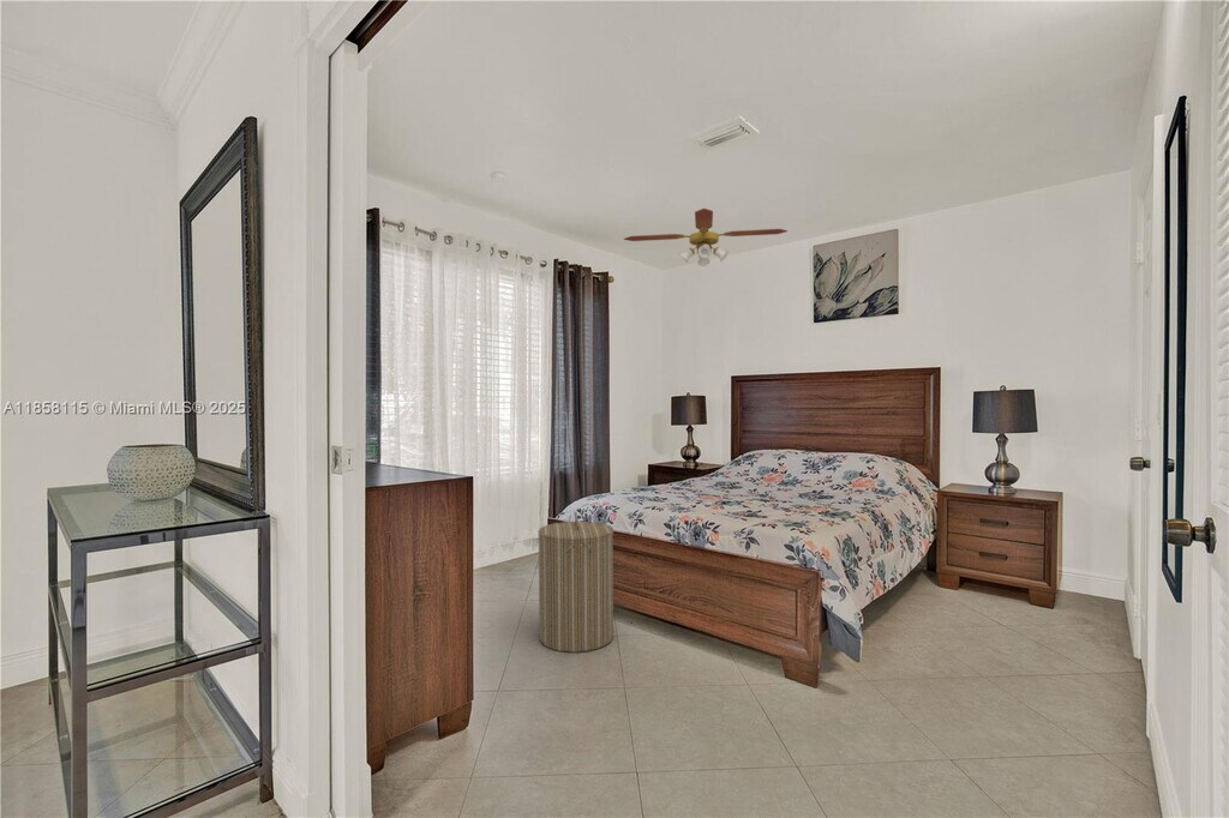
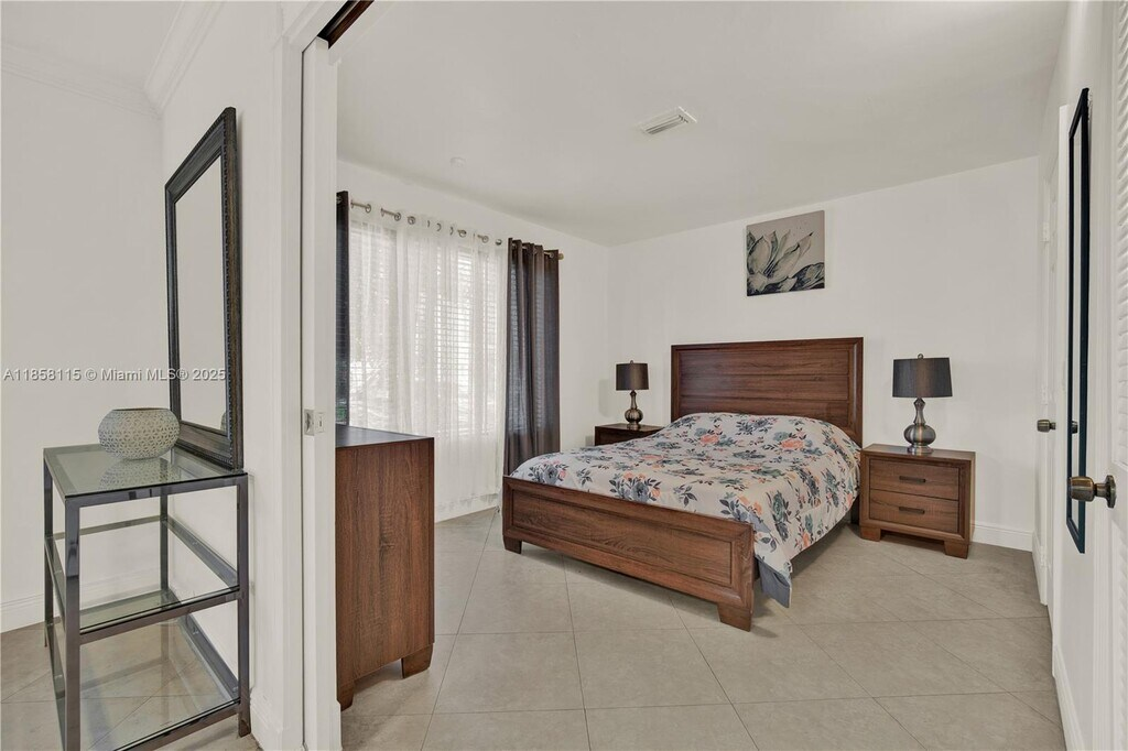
- laundry hamper (576, 573)
- ceiling fan (703, 240)
